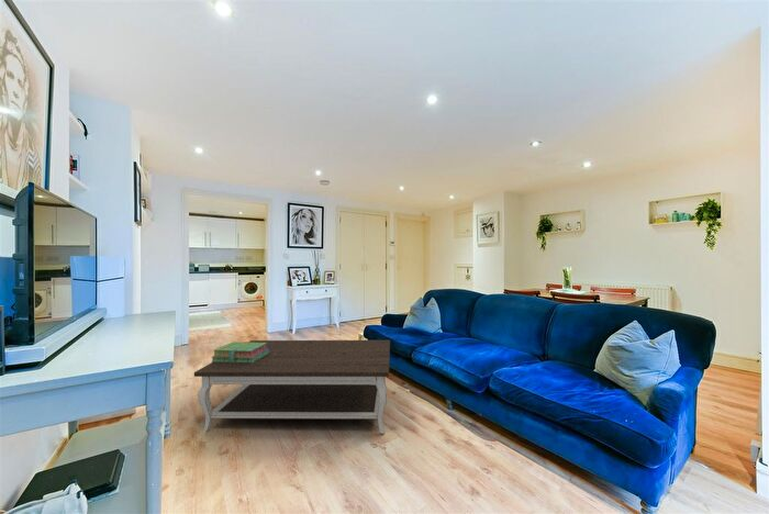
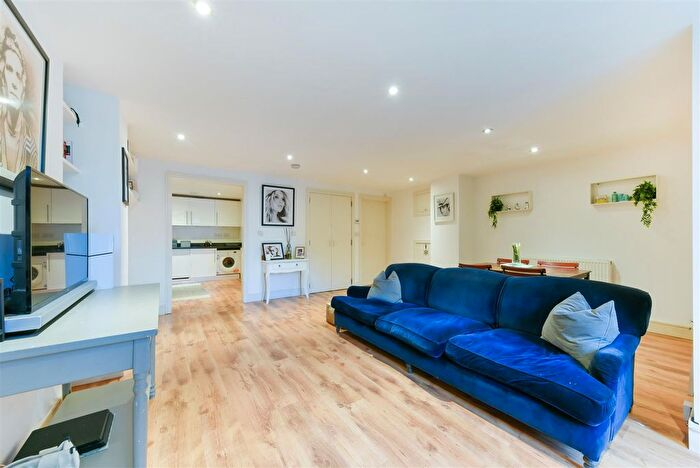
- coffee table (308, 379)
- stack of books (241, 350)
